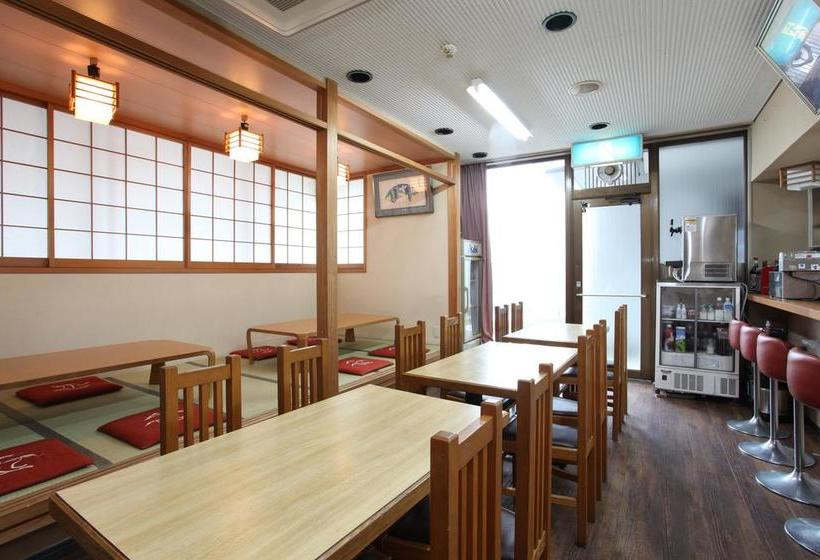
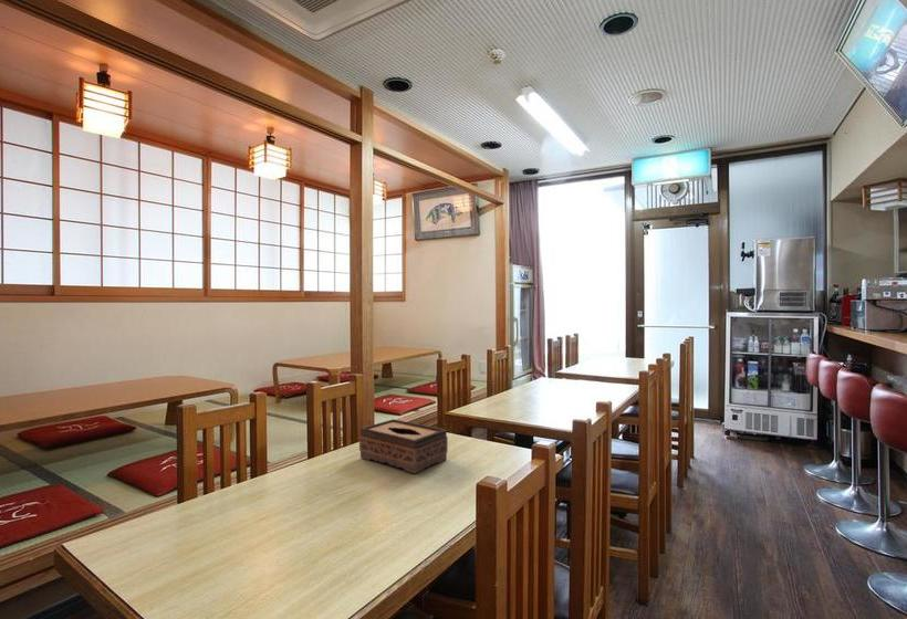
+ tissue box (403, 443)
